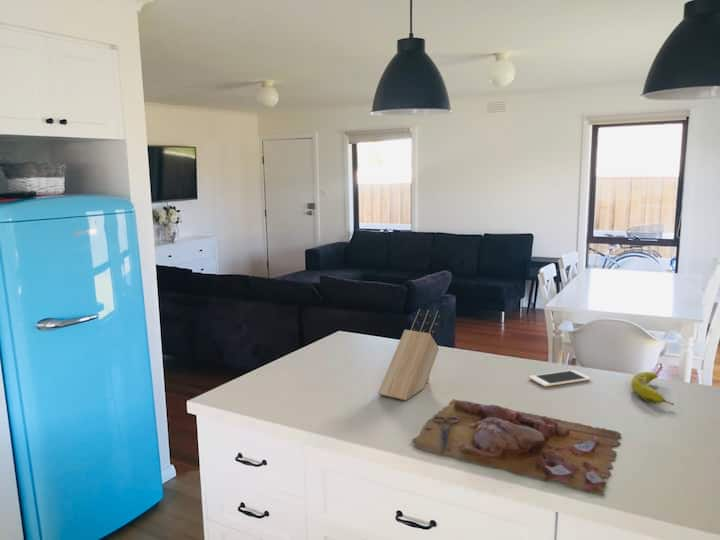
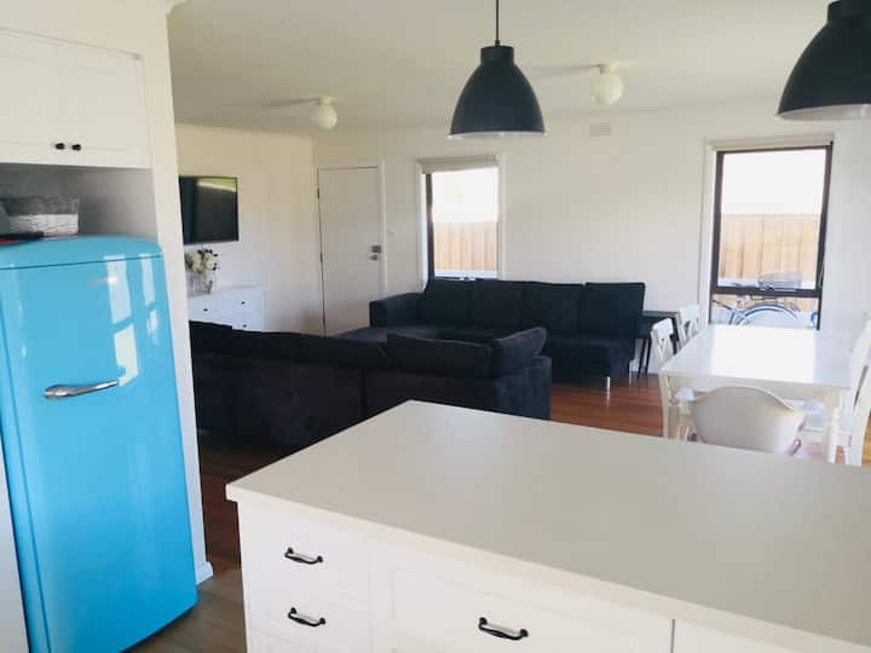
- fruit (651, 388)
- cell phone (559, 378)
- cutting board (514, 426)
- knife block (412, 350)
